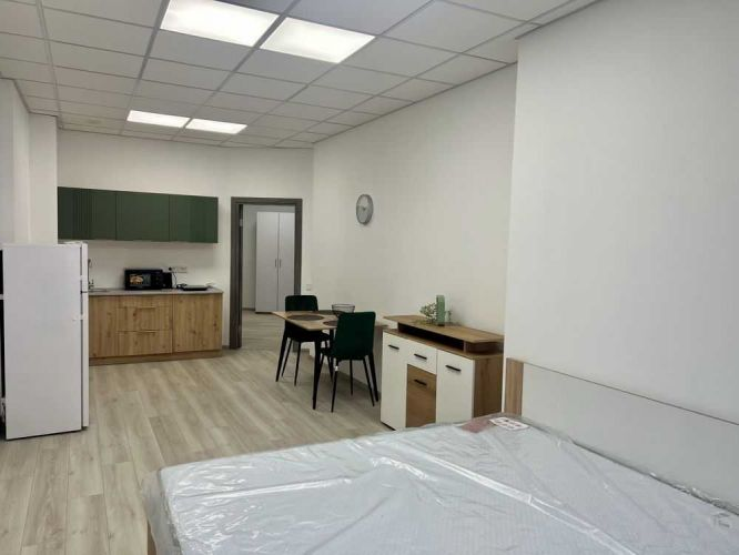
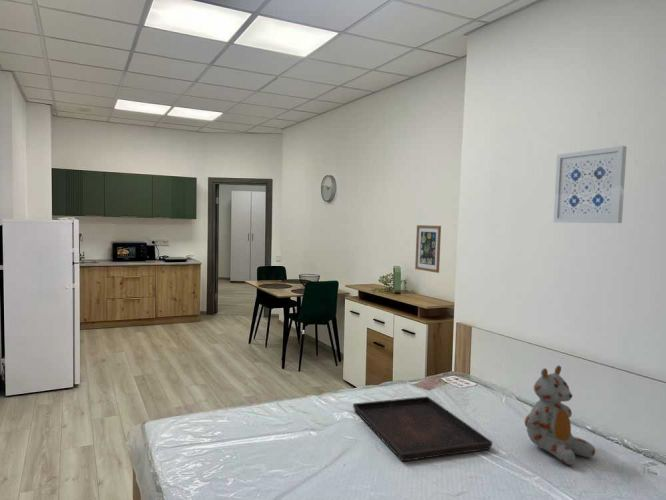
+ stuffed bear (560, 411)
+ wall art (587, 186)
+ wall art (427, 248)
+ serving tray (416, 424)
